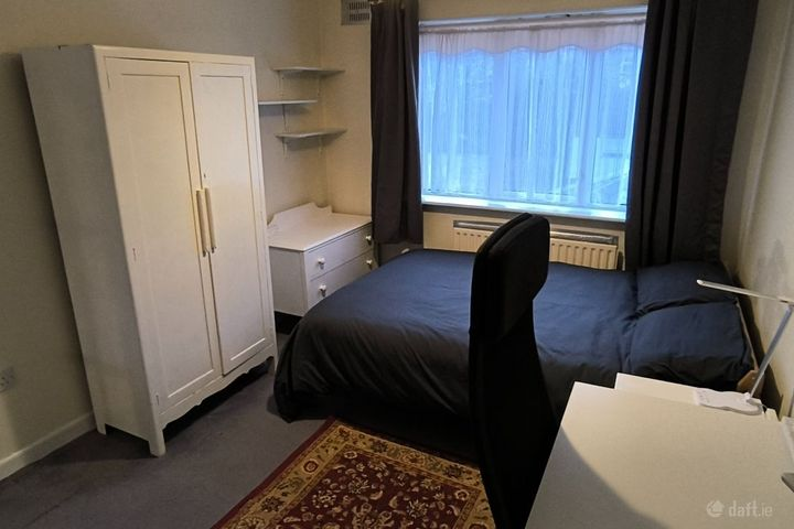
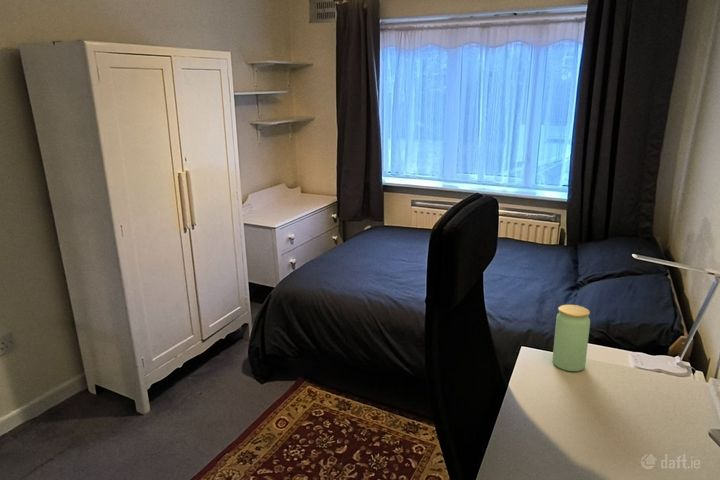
+ jar (571, 337)
